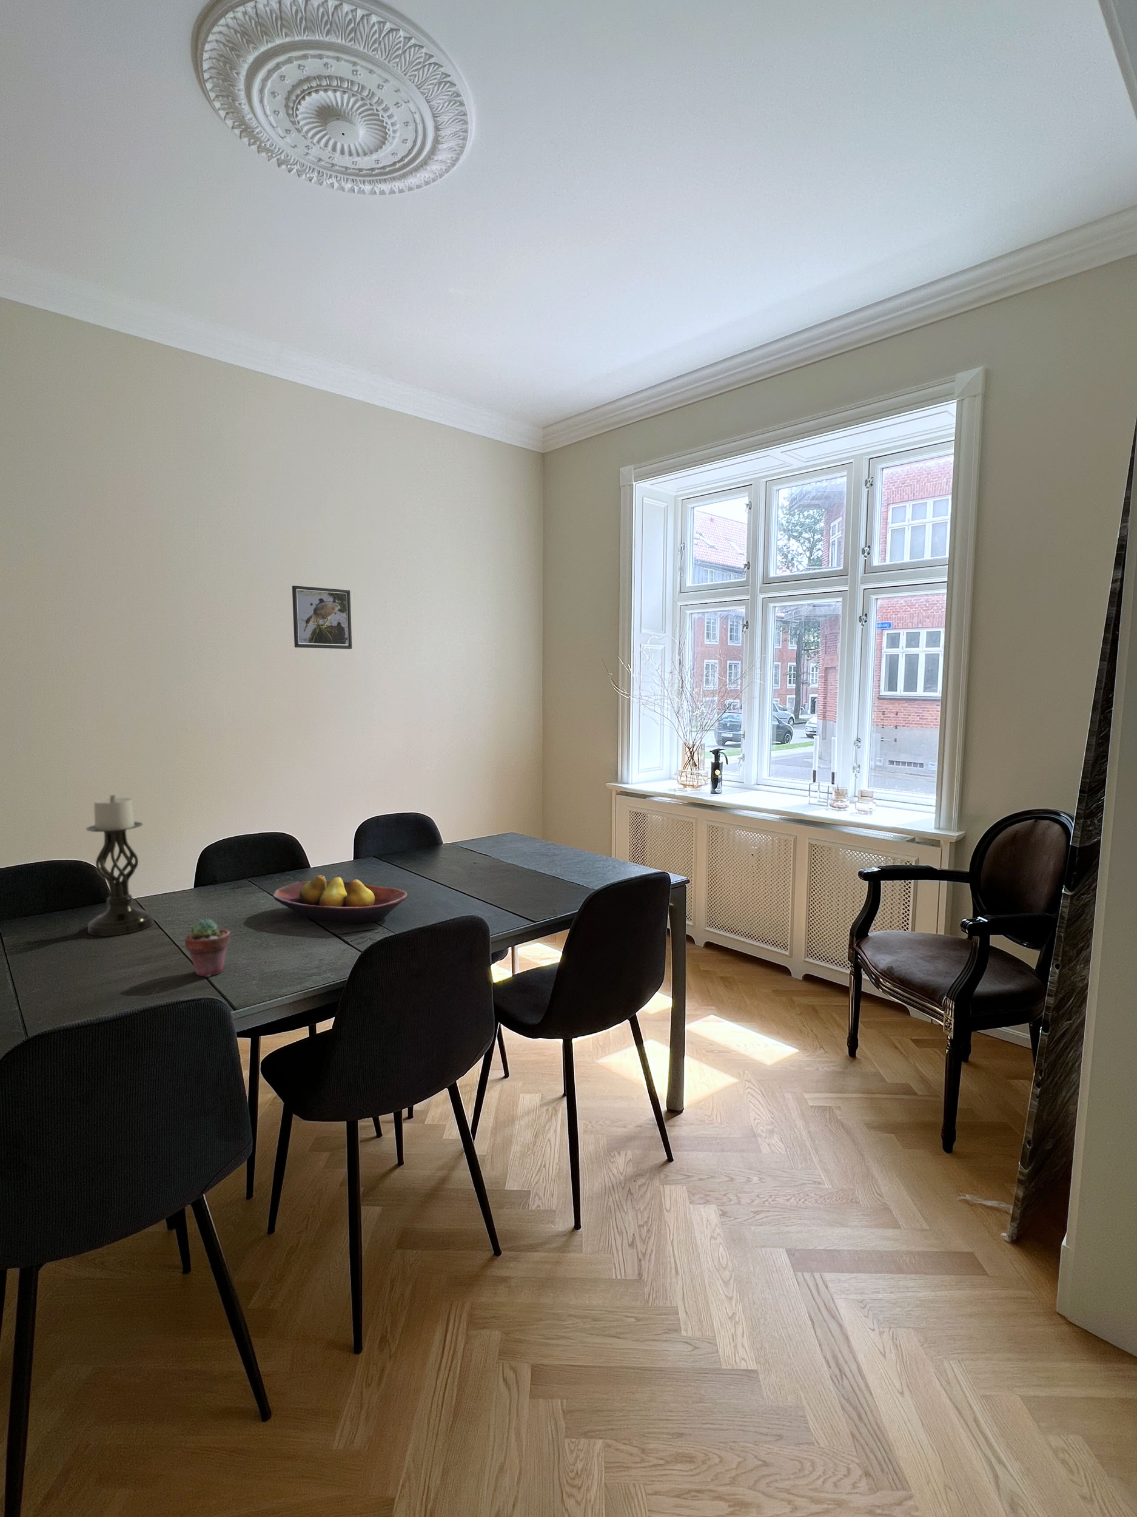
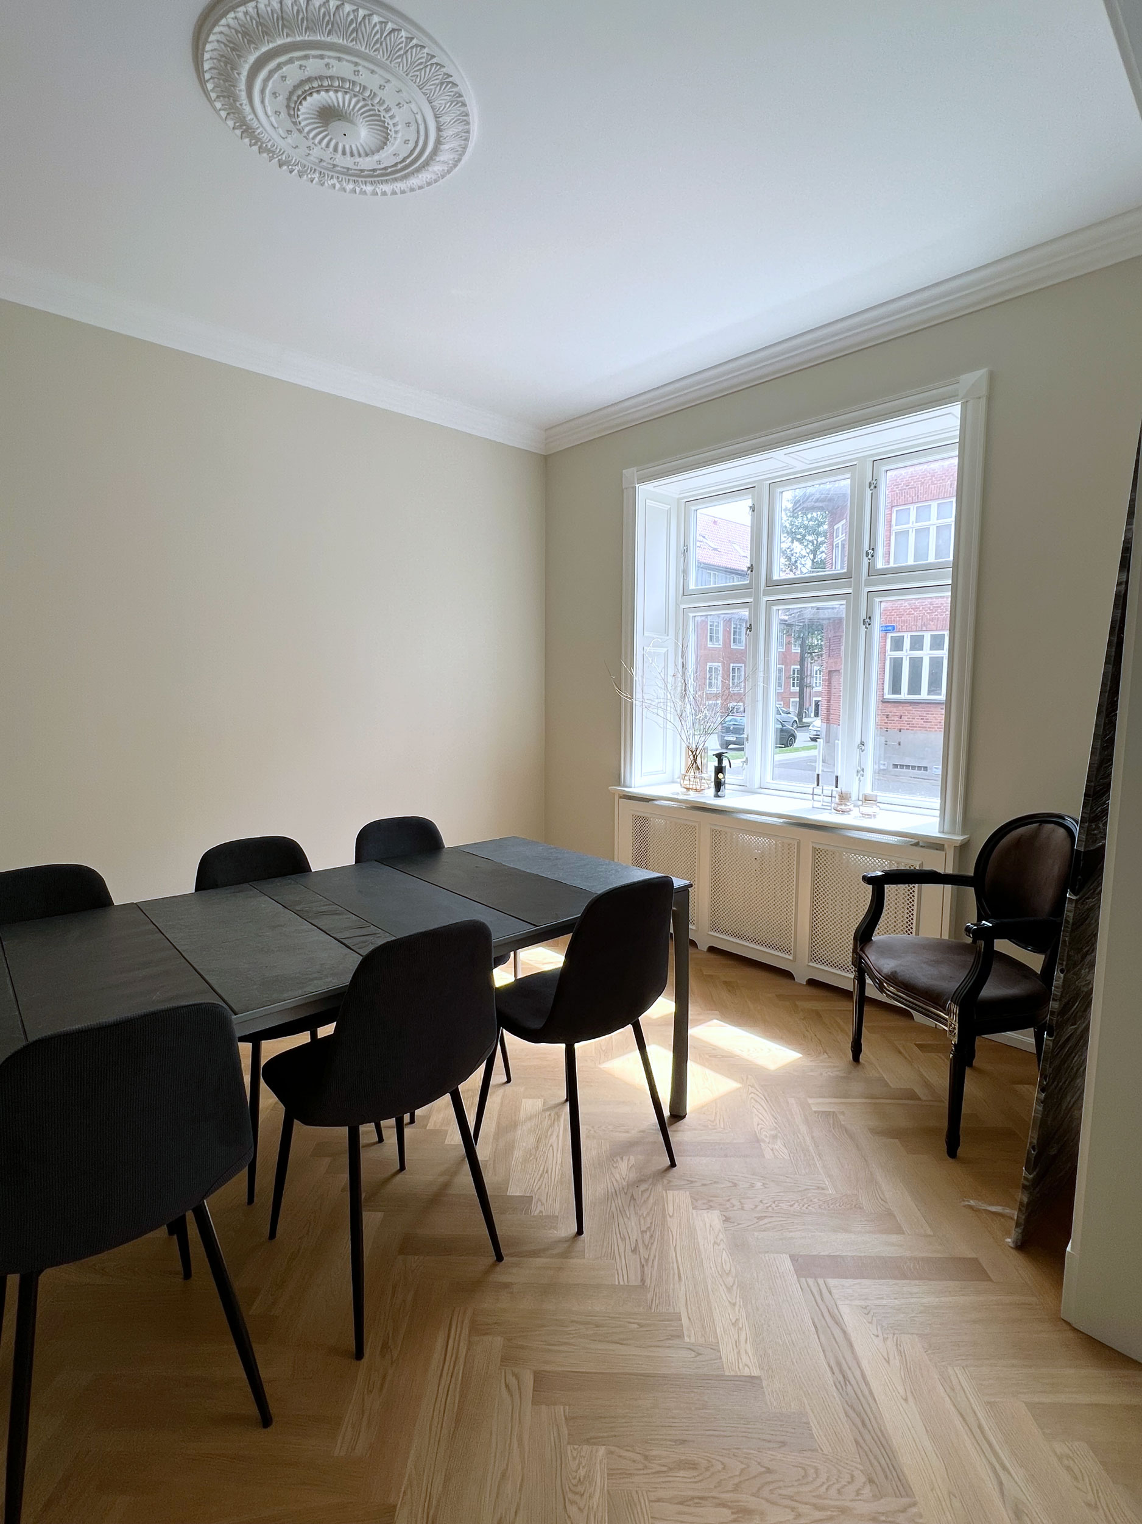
- fruit bowl (339, 896)
- candle holder (117, 861)
- potted succulent (208, 945)
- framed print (322, 618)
